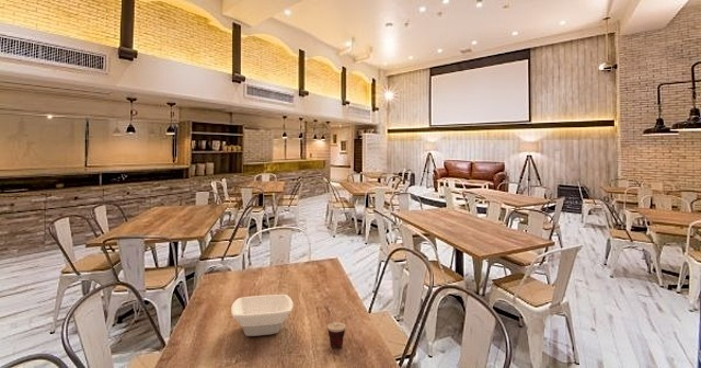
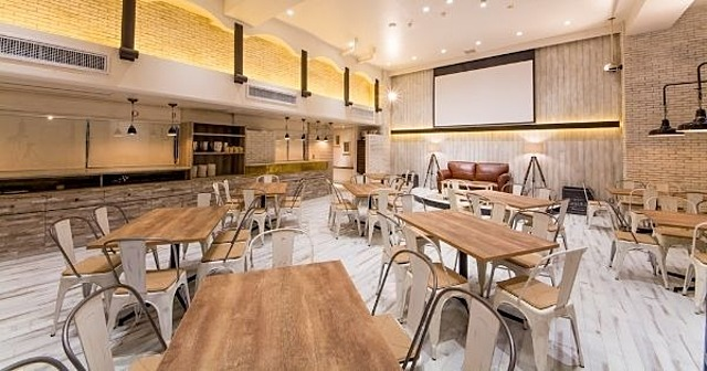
- cup (332, 325)
- bowl (262, 315)
